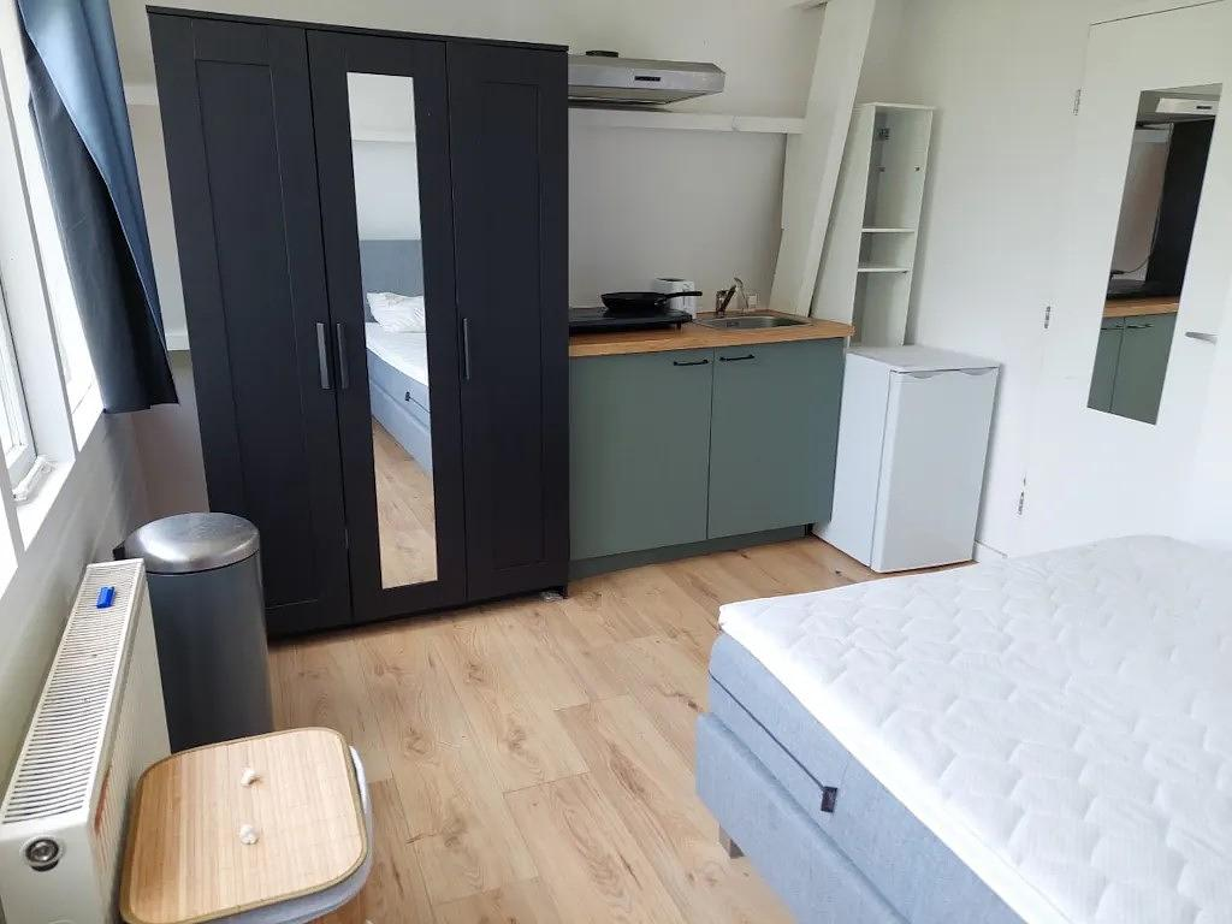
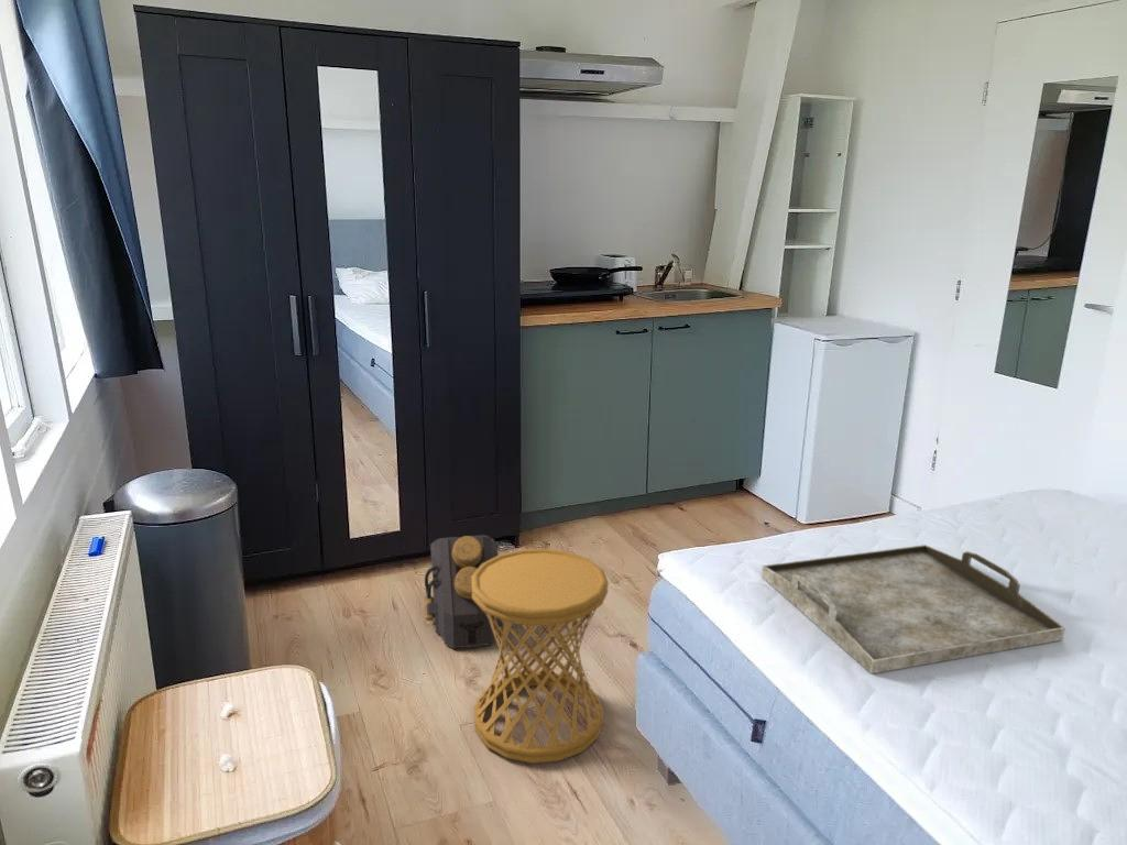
+ backpack (466, 574)
+ side table (538, 649)
+ serving tray (904, 590)
